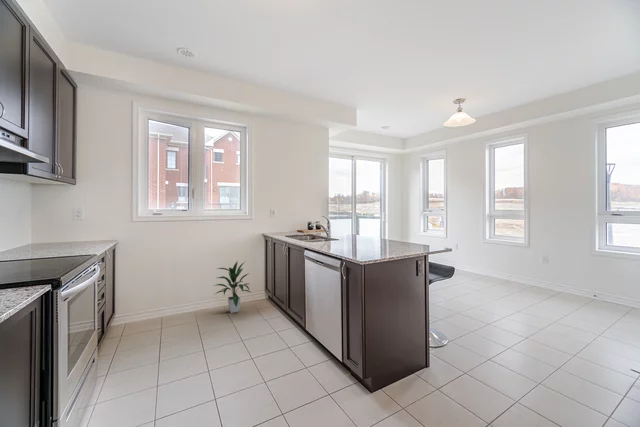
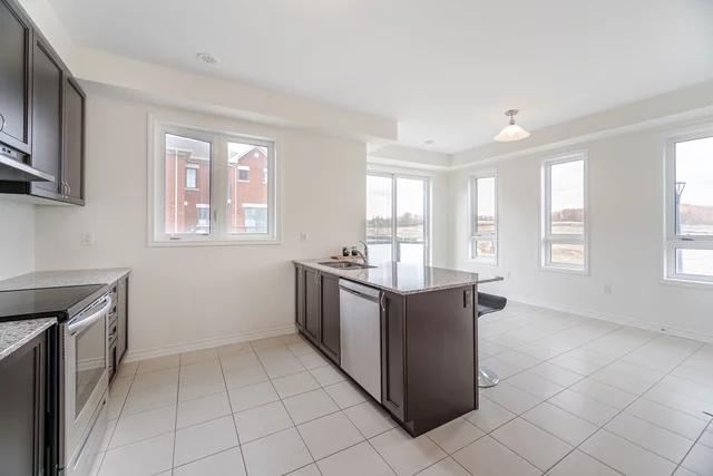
- indoor plant (233, 286)
